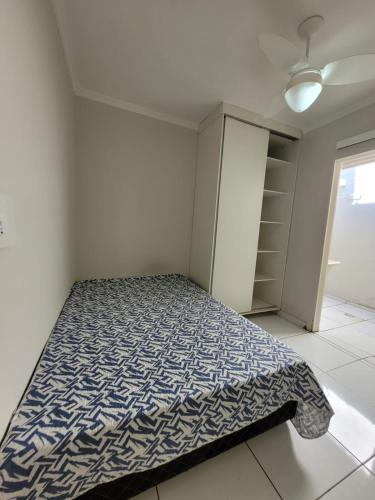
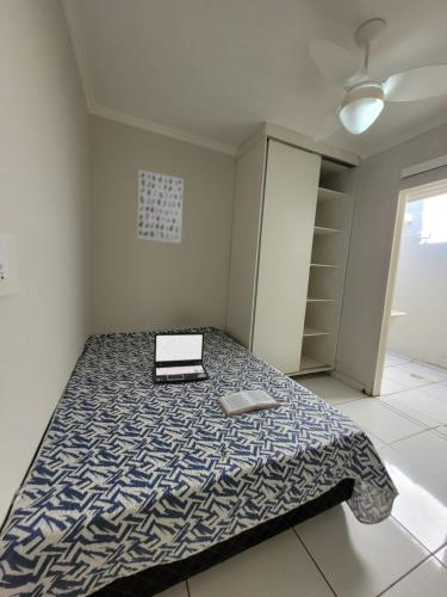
+ wall art (160, 208)
+ book (248, 400)
+ laptop (181, 355)
